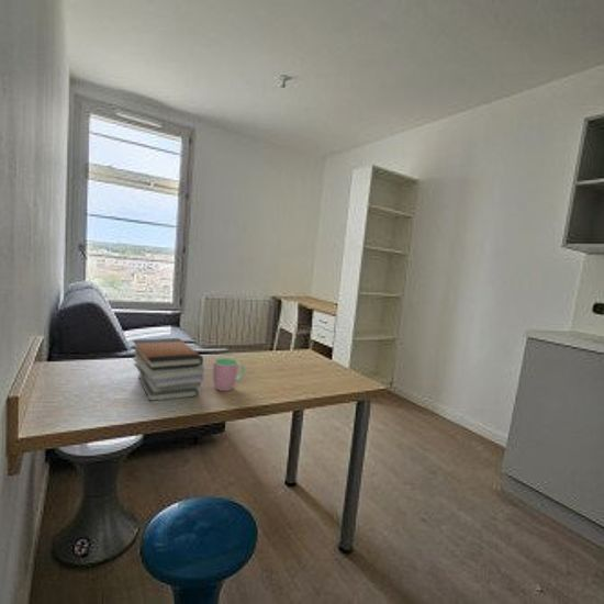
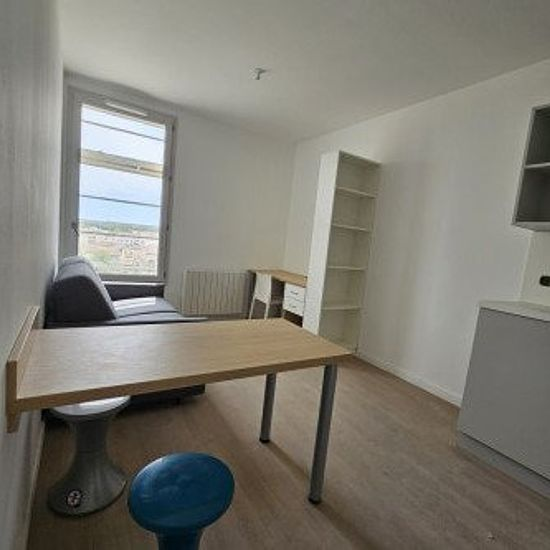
- cup (228, 373)
- book stack (166, 367)
